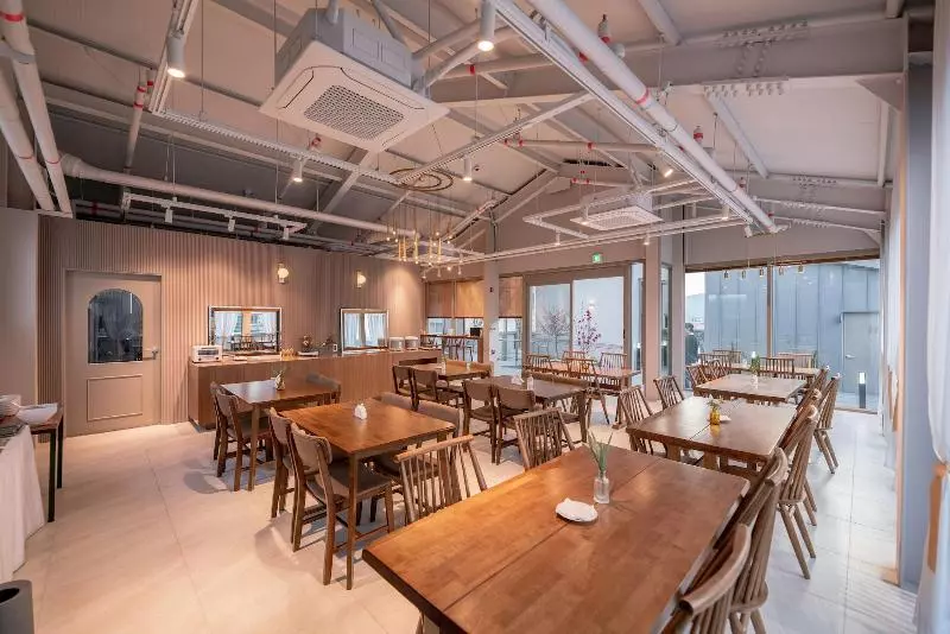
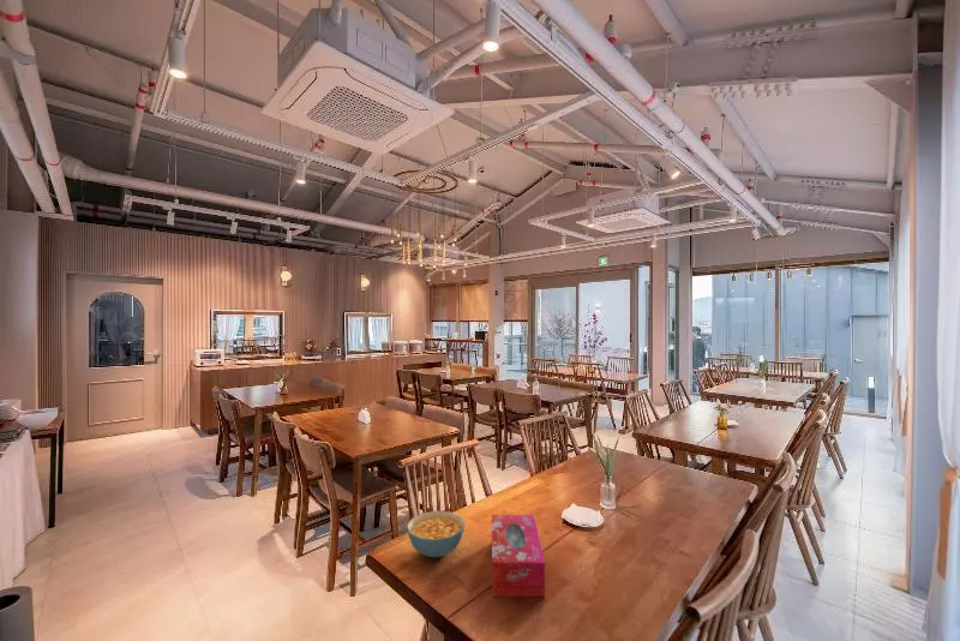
+ cereal bowl (436, 538)
+ tissue box (515, 551)
